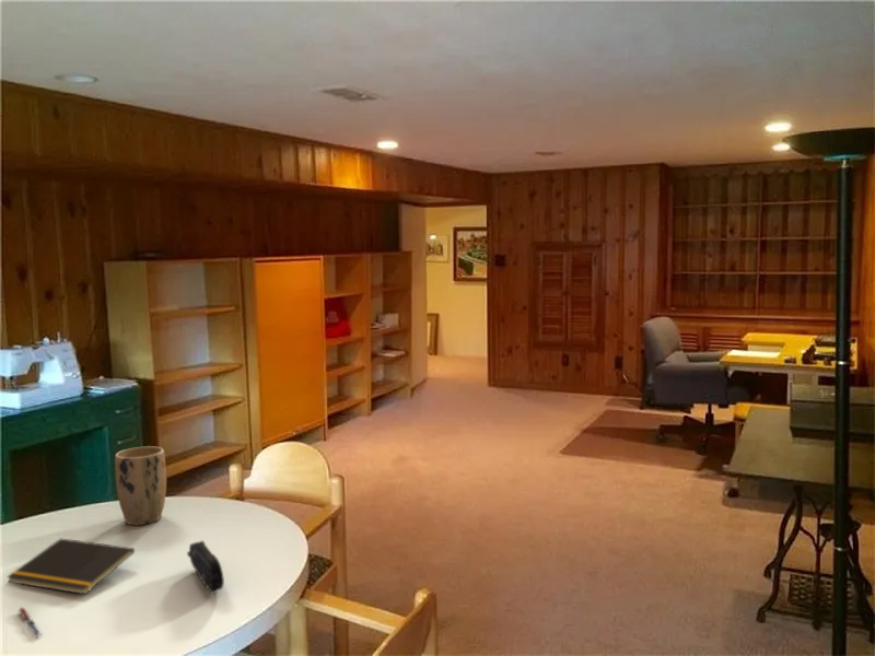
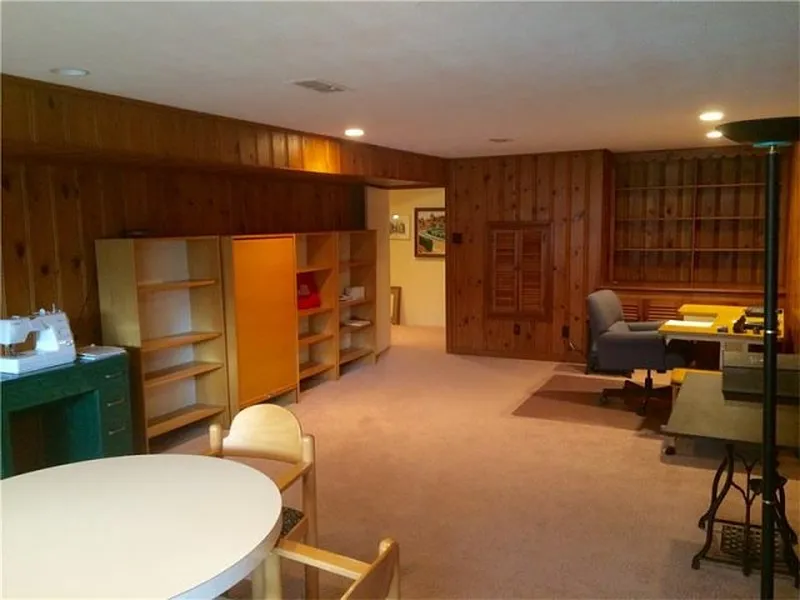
- pen (30, 620)
- notepad (71, 564)
- plant pot (141, 485)
- pencil case (206, 565)
